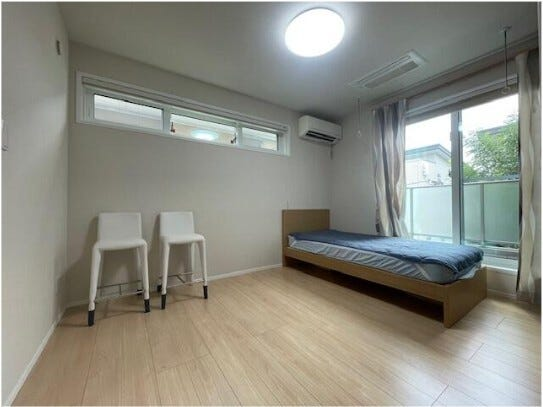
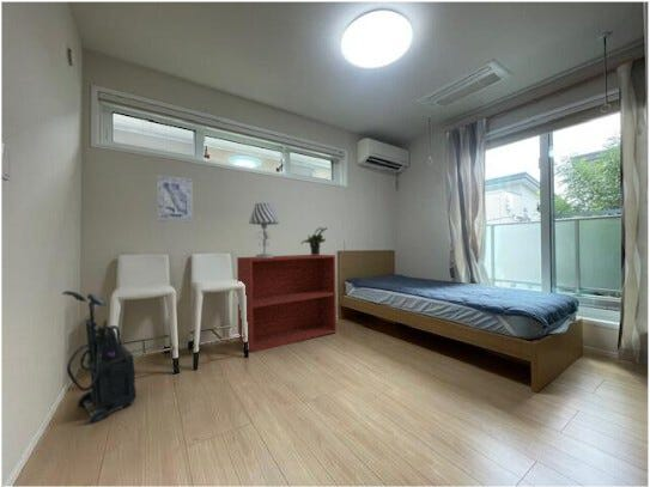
+ wall art (175, 199)
+ potted plant (315, 241)
+ tv stand (288, 296)
+ vacuum cleaner (101, 347)
+ table lamp (263, 230)
